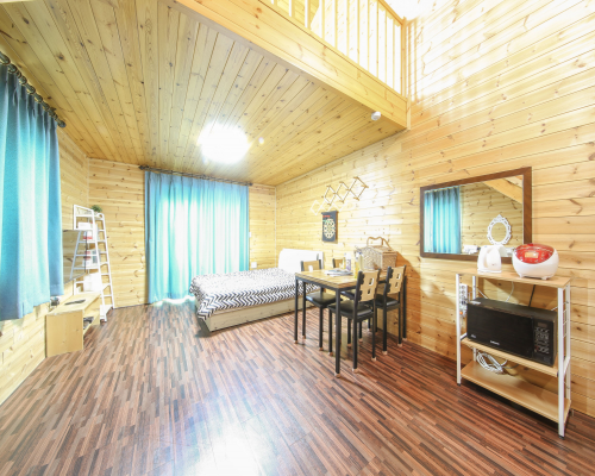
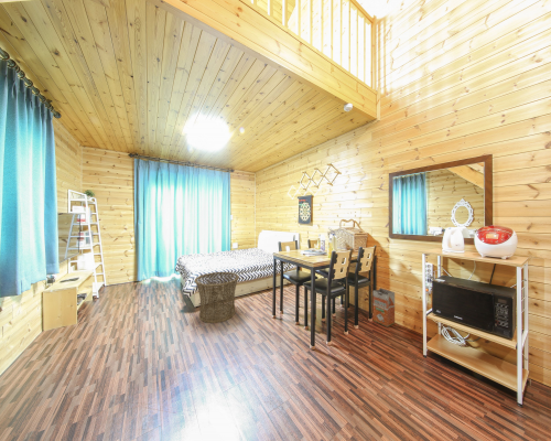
+ waste bin (382, 305)
+ basket (217, 295)
